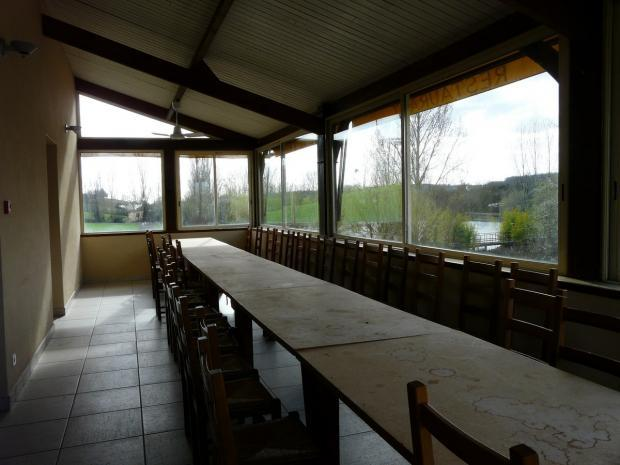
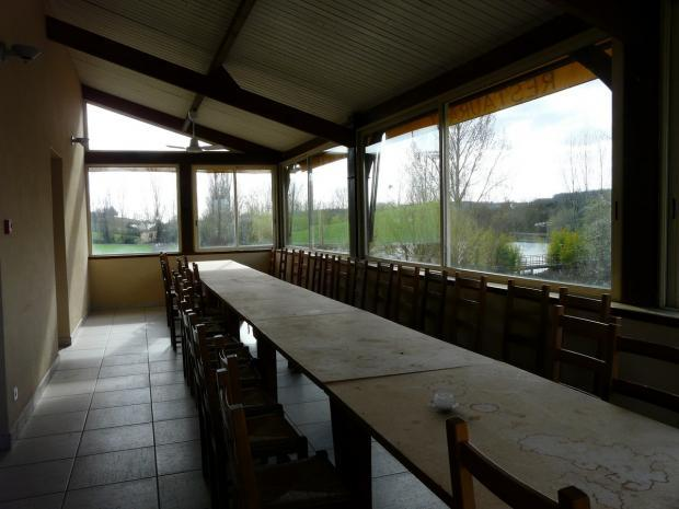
+ cup (444, 402)
